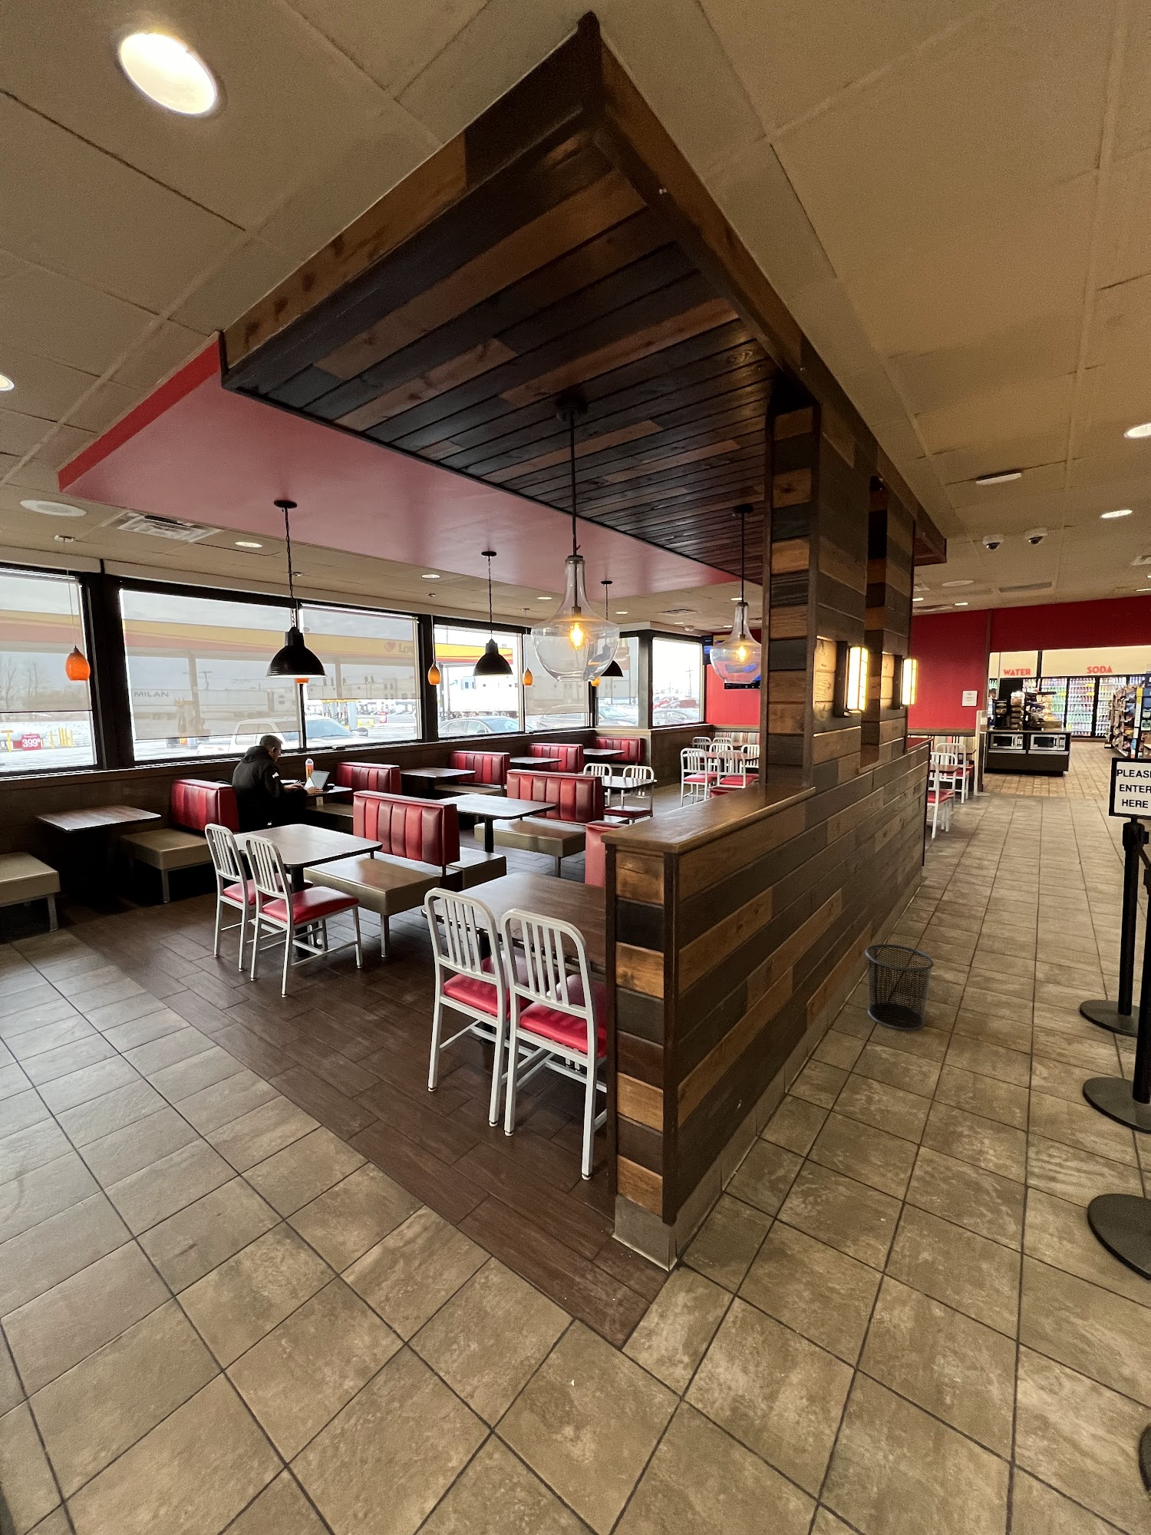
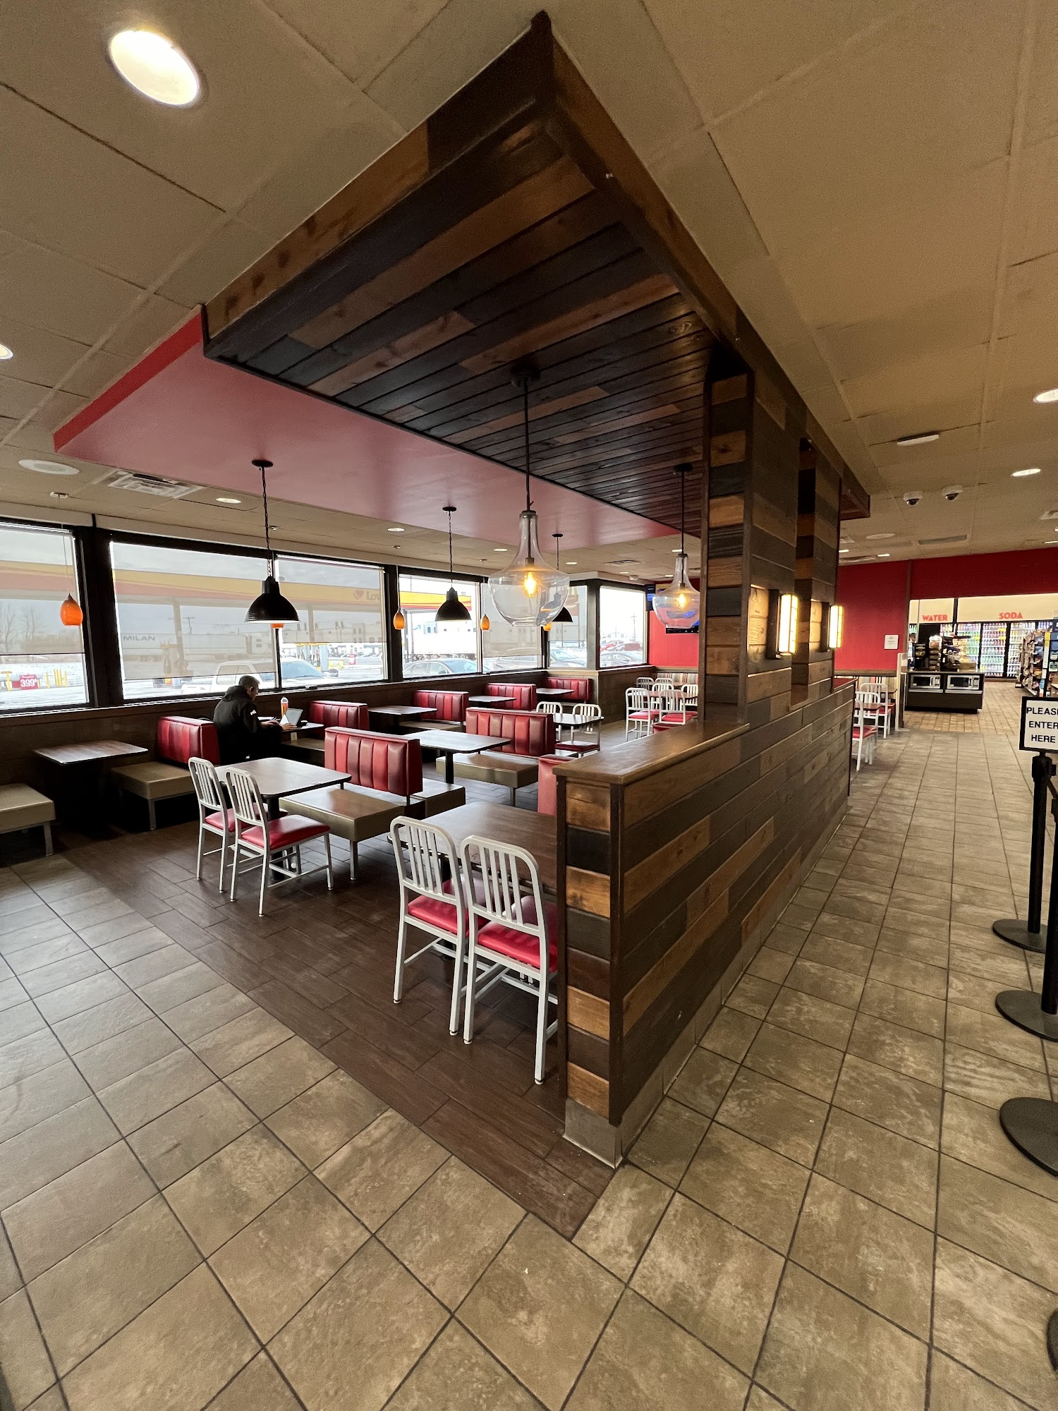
- waste bin (897, 987)
